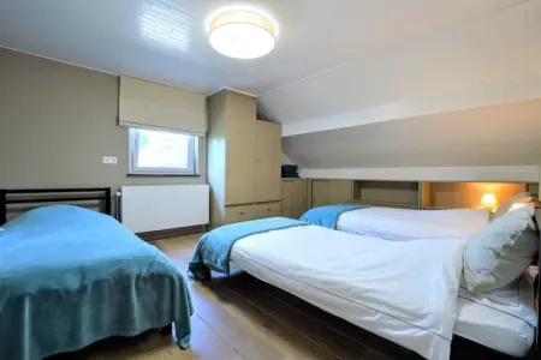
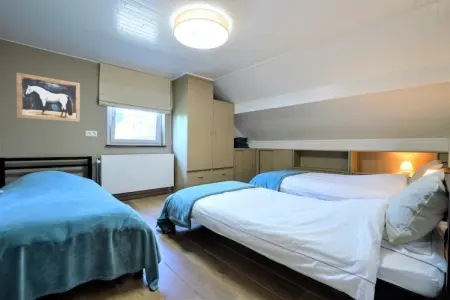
+ wall art (50, 99)
